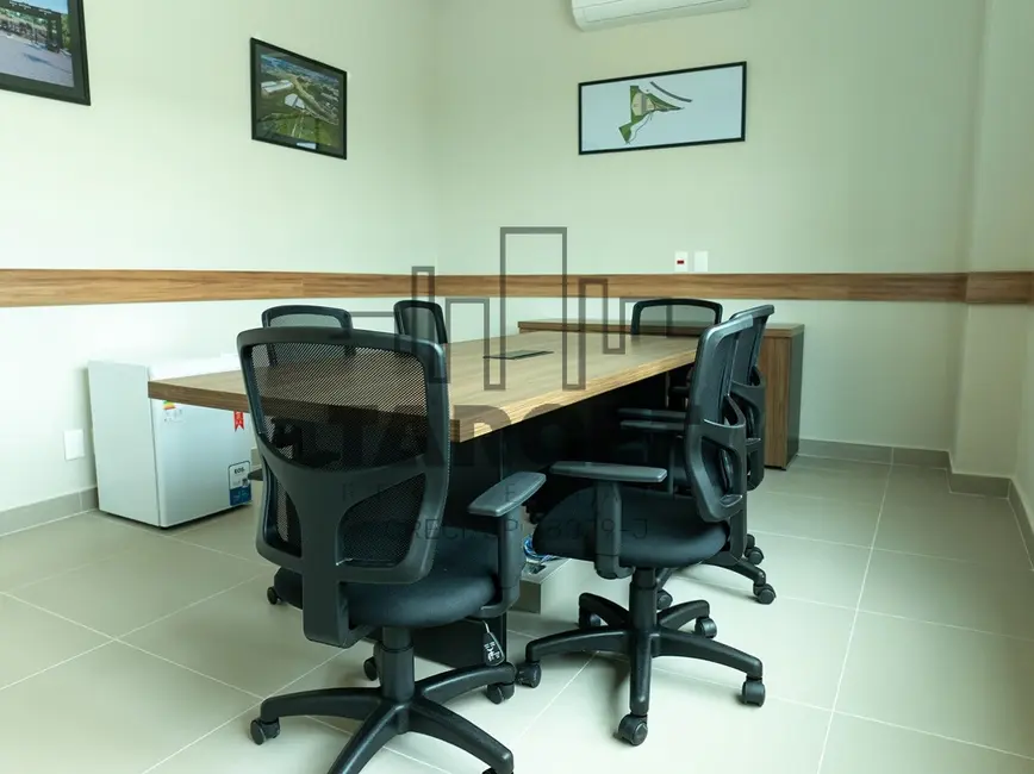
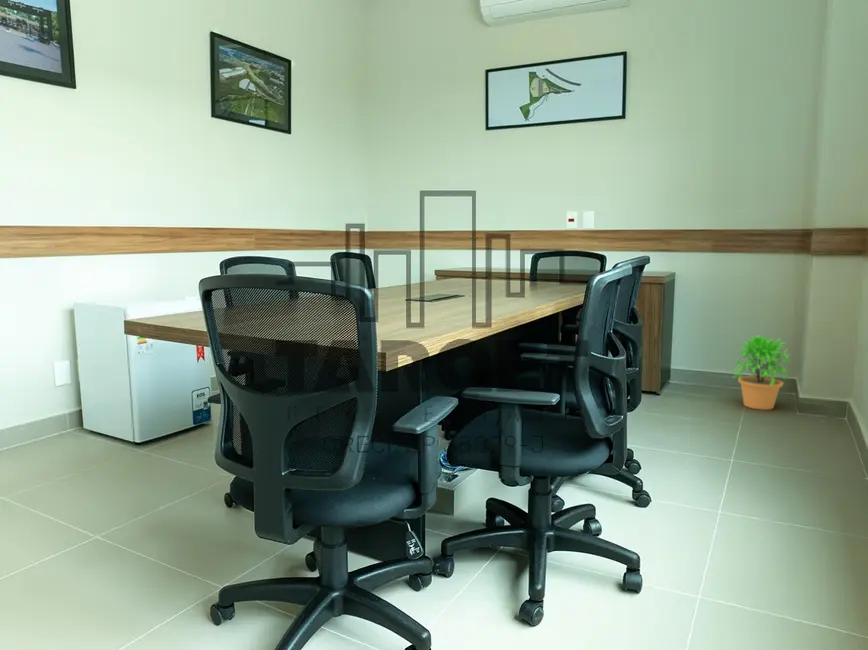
+ potted plant (759, 369)
